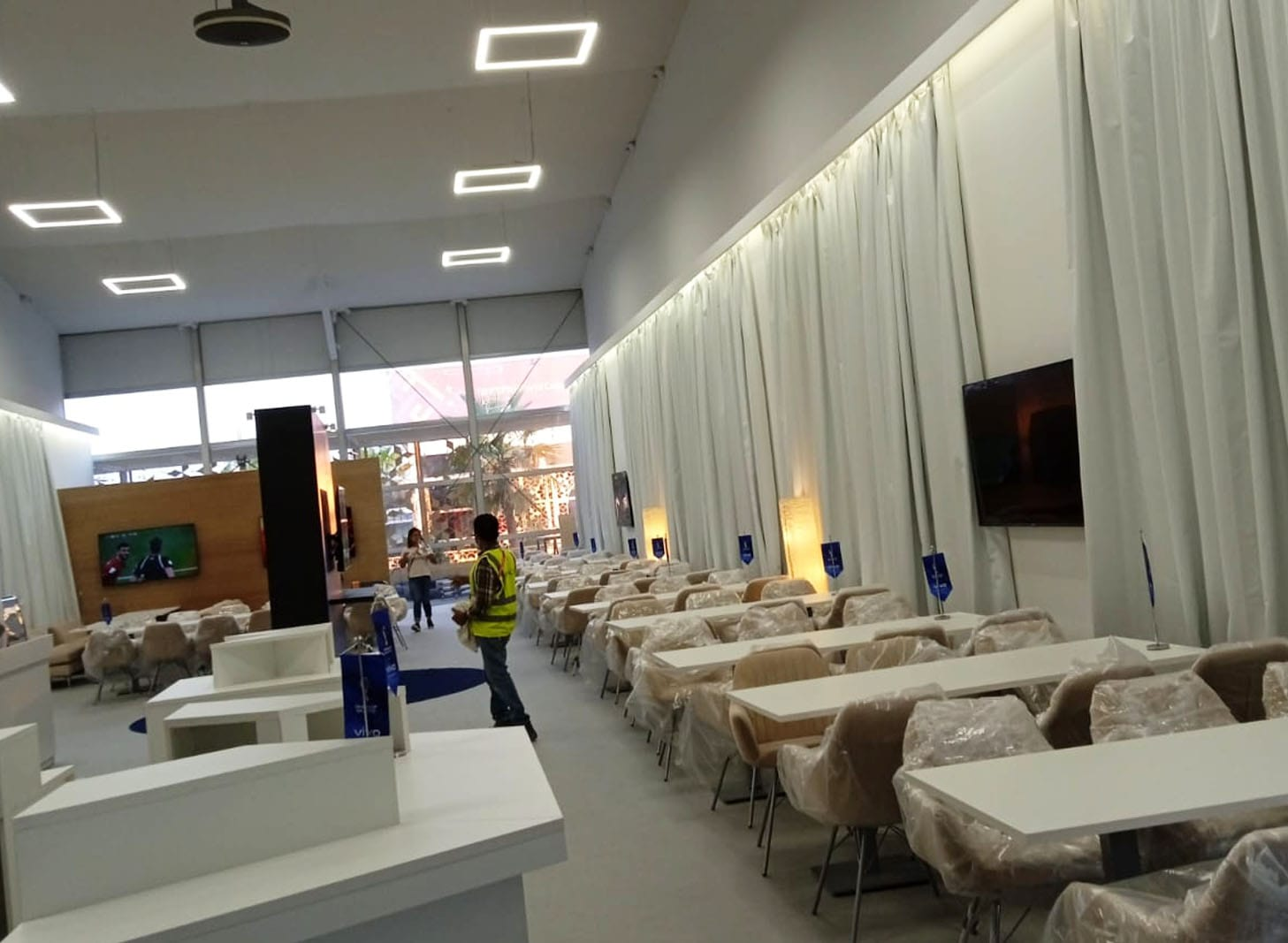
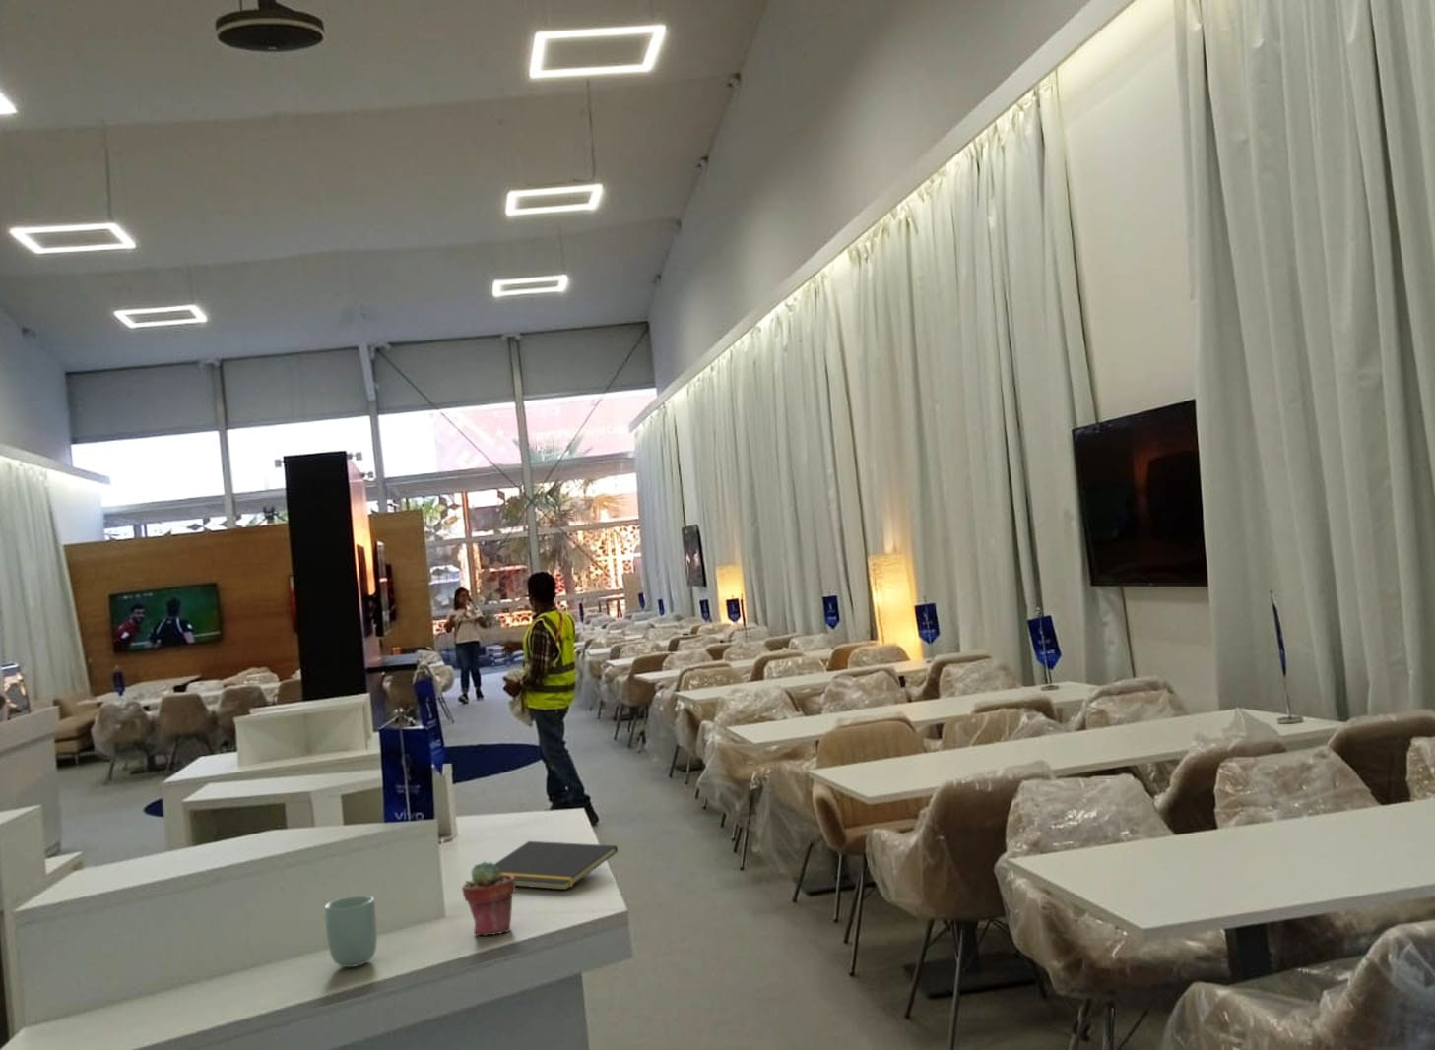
+ cup (352, 933)
+ notepad (547, 864)
+ potted succulent (489, 895)
